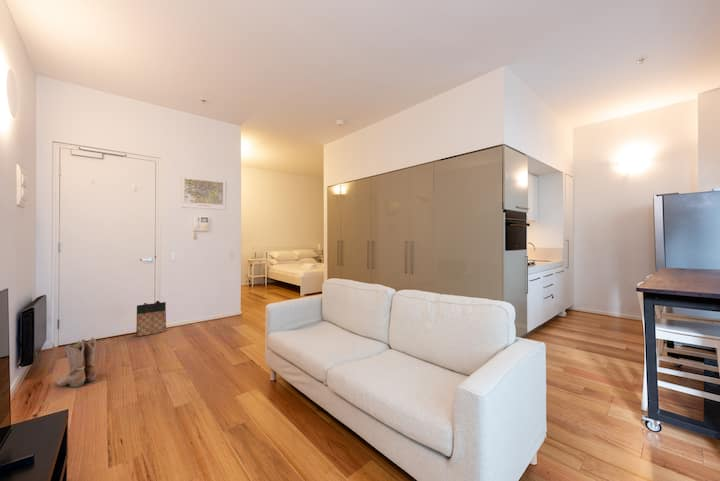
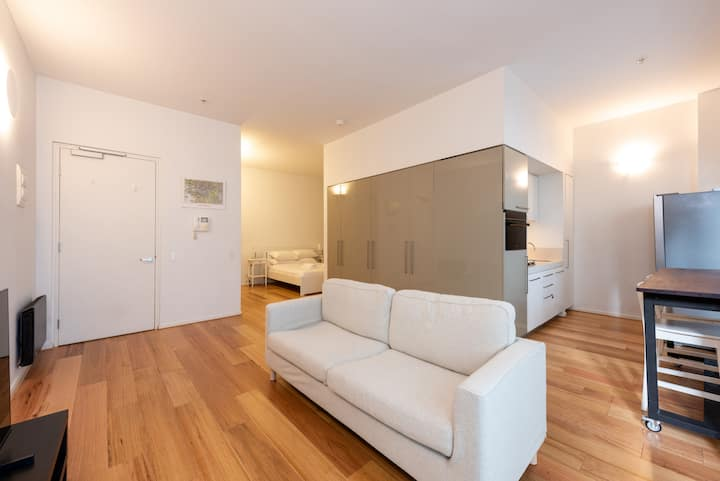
- boots (76, 360)
- bag (151, 317)
